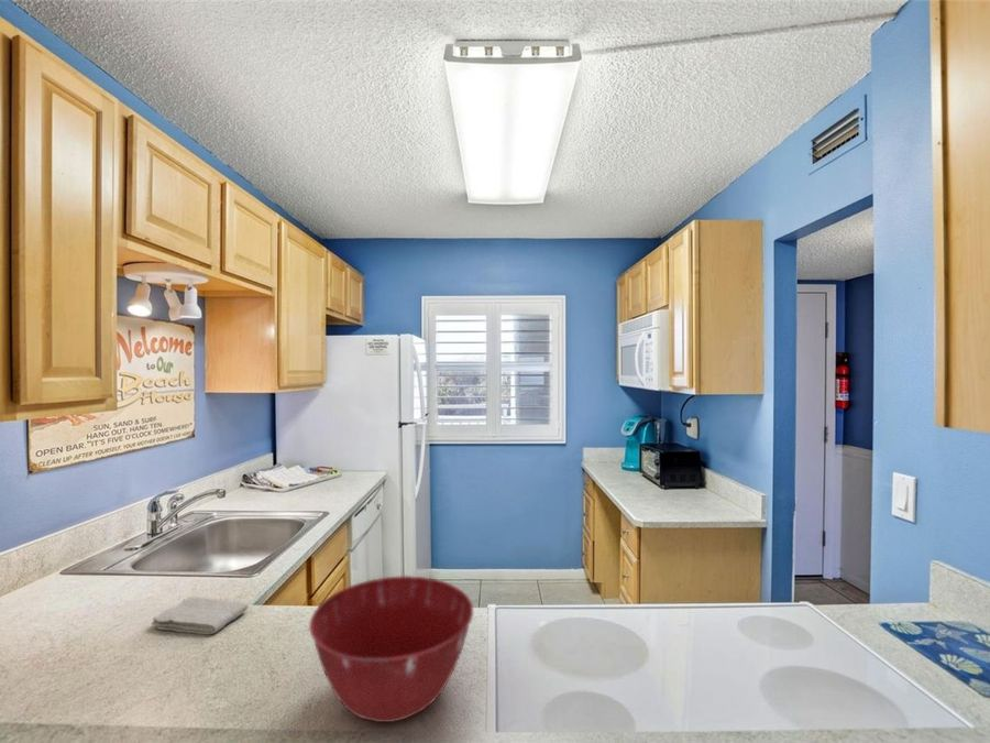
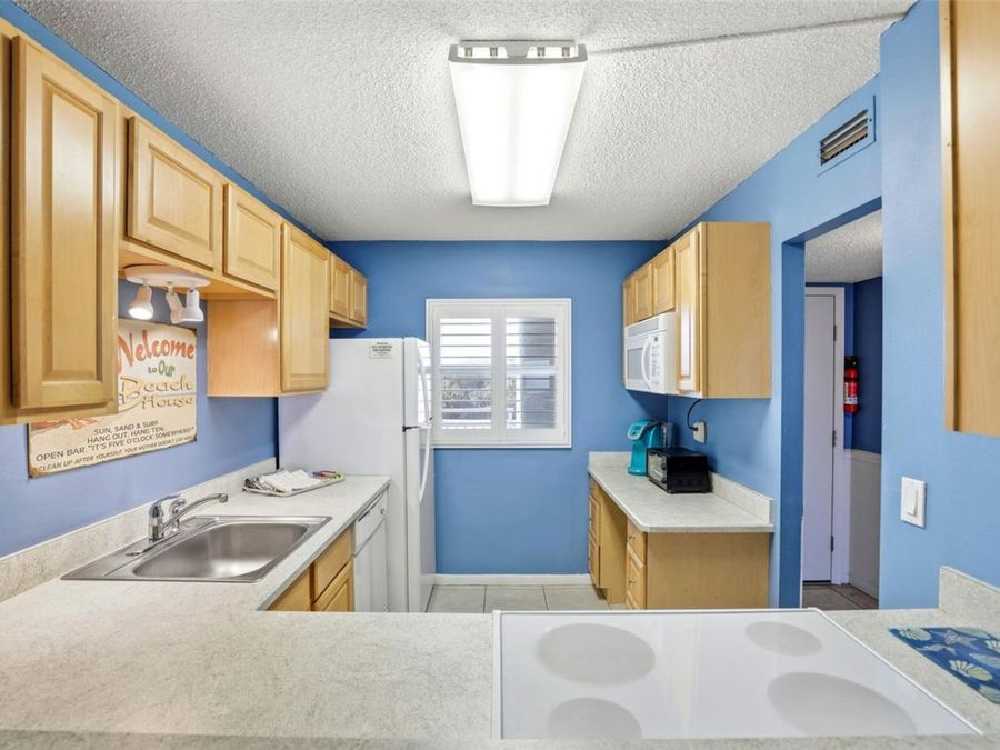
- mixing bowl (394, 652)
- washcloth (200, 613)
